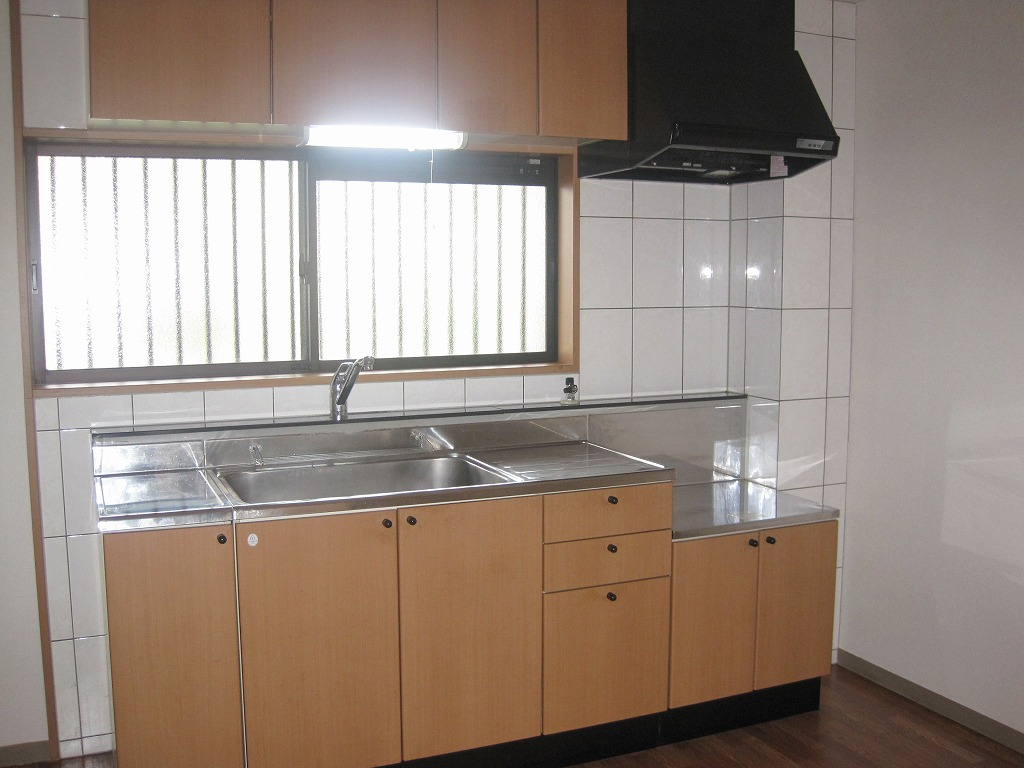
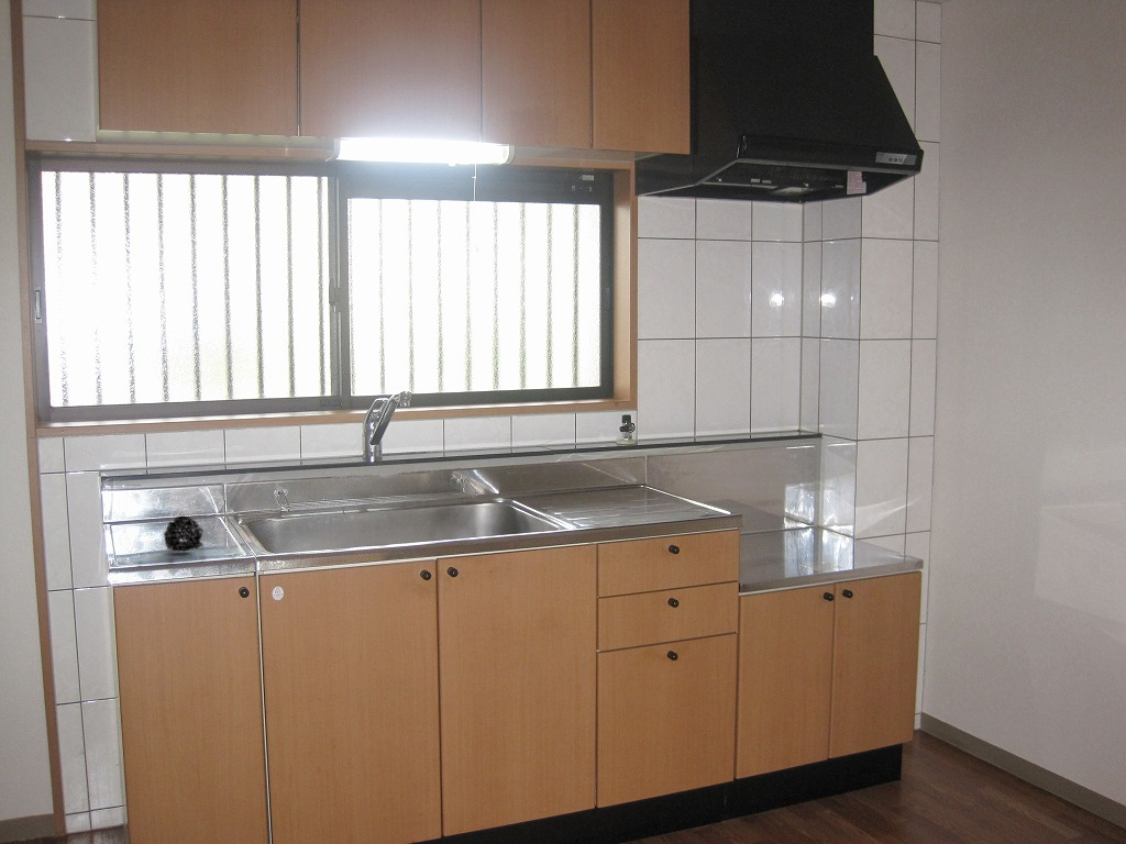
+ sponge (184, 532)
